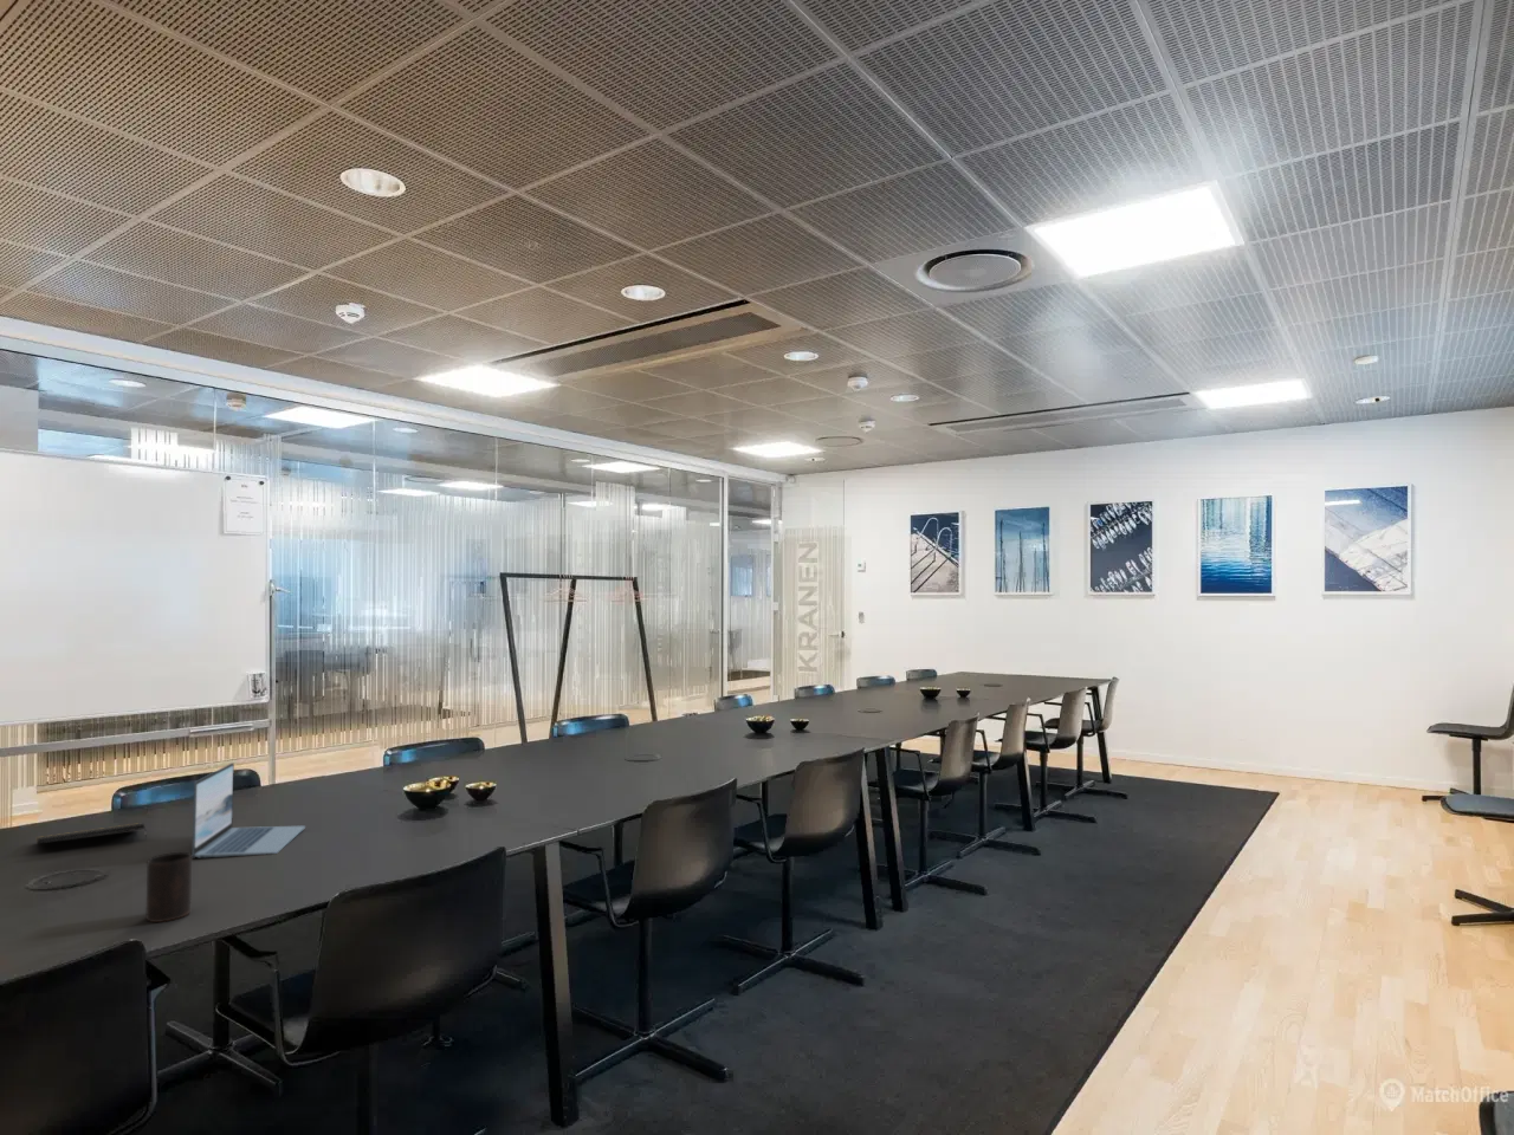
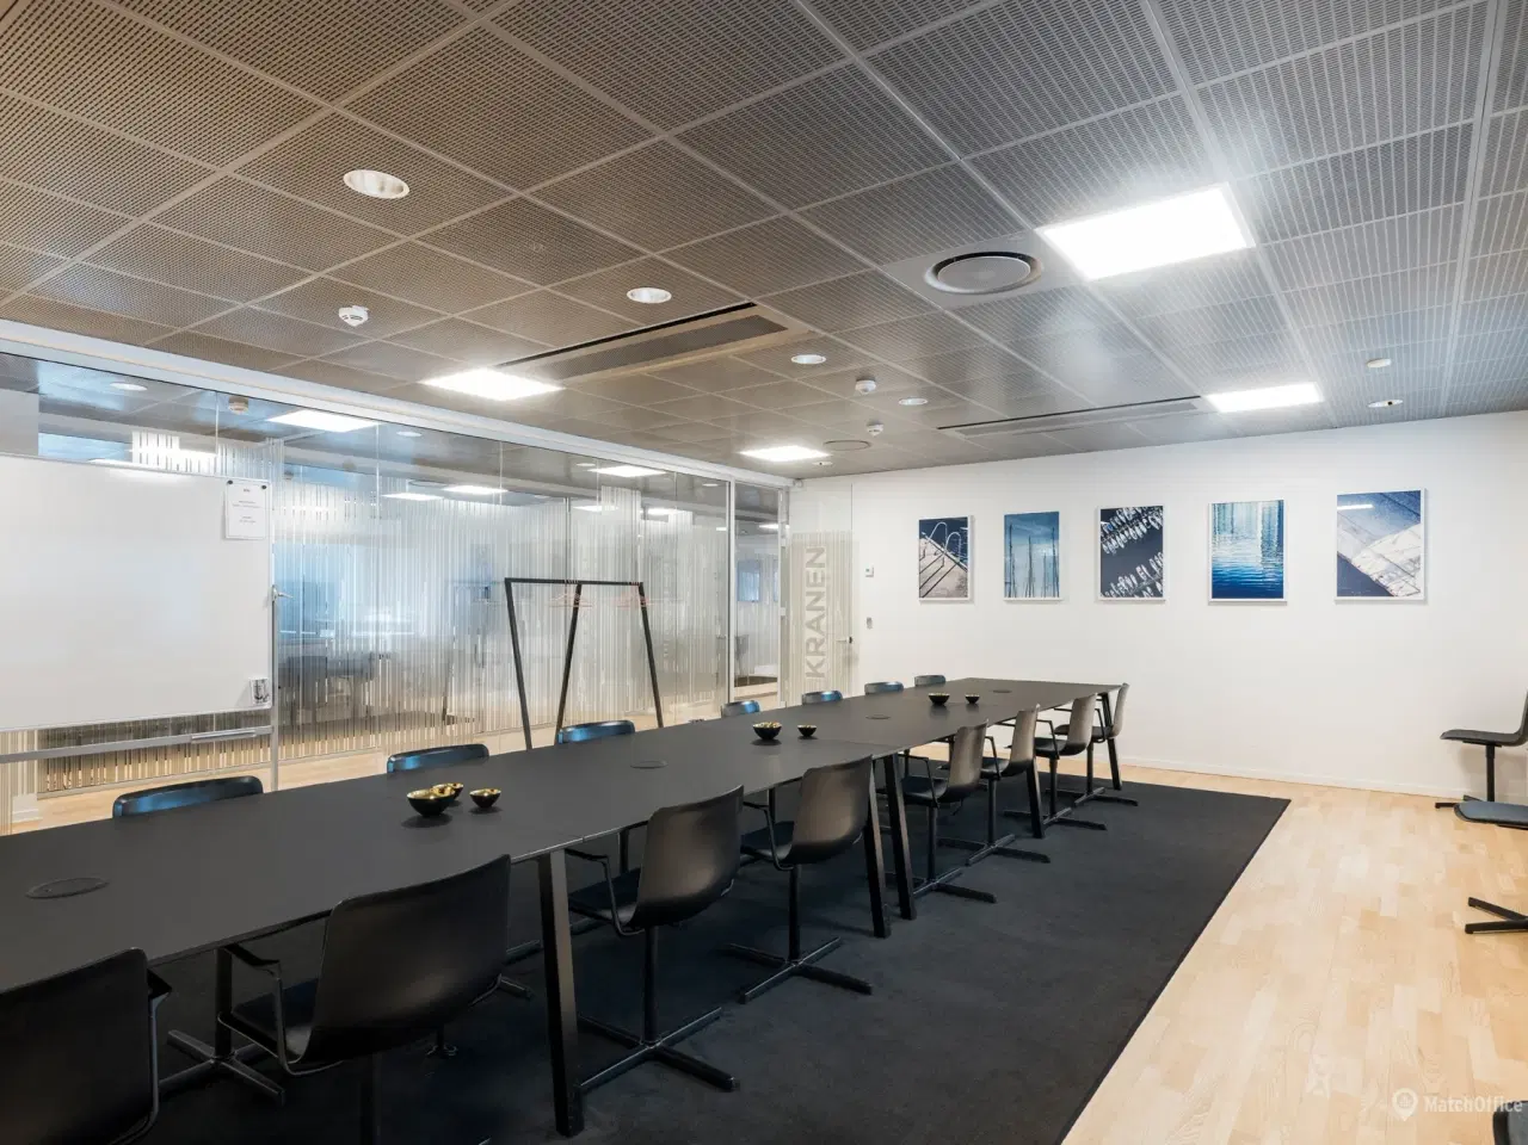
- notepad (89, 832)
- cup (169, 886)
- laptop (231, 806)
